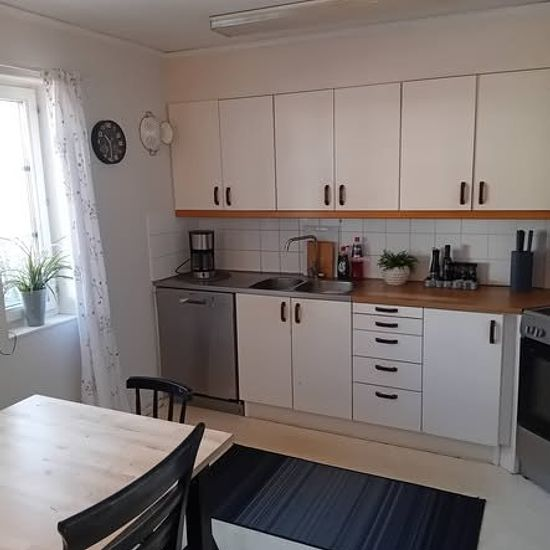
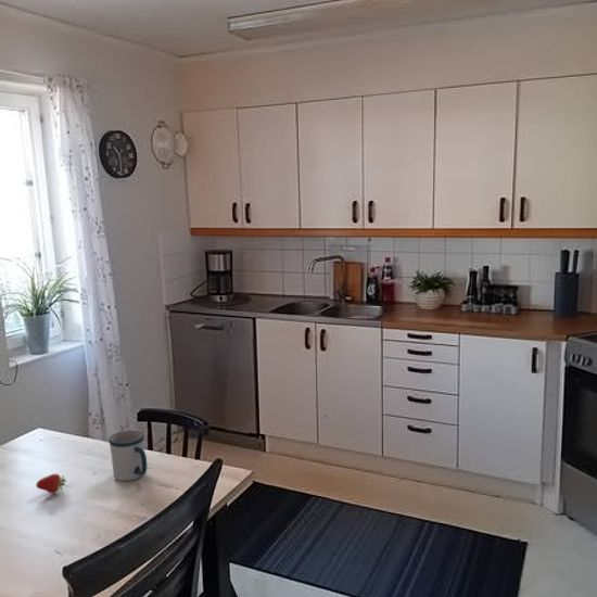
+ fruit (51, 483)
+ mug (129, 457)
